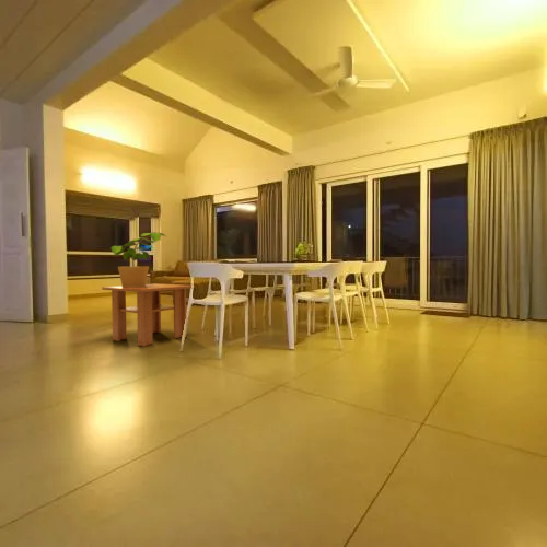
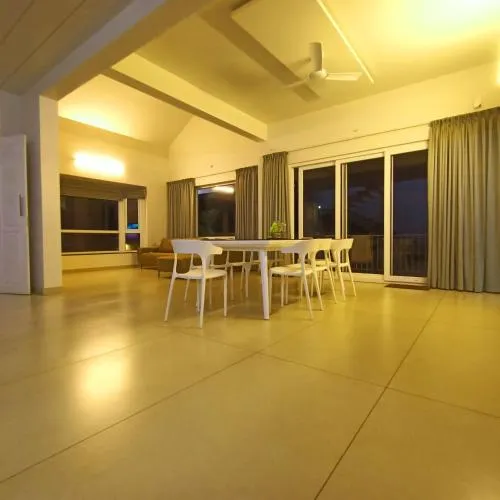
- coffee table (150, 312)
- potted plant (137, 258)
